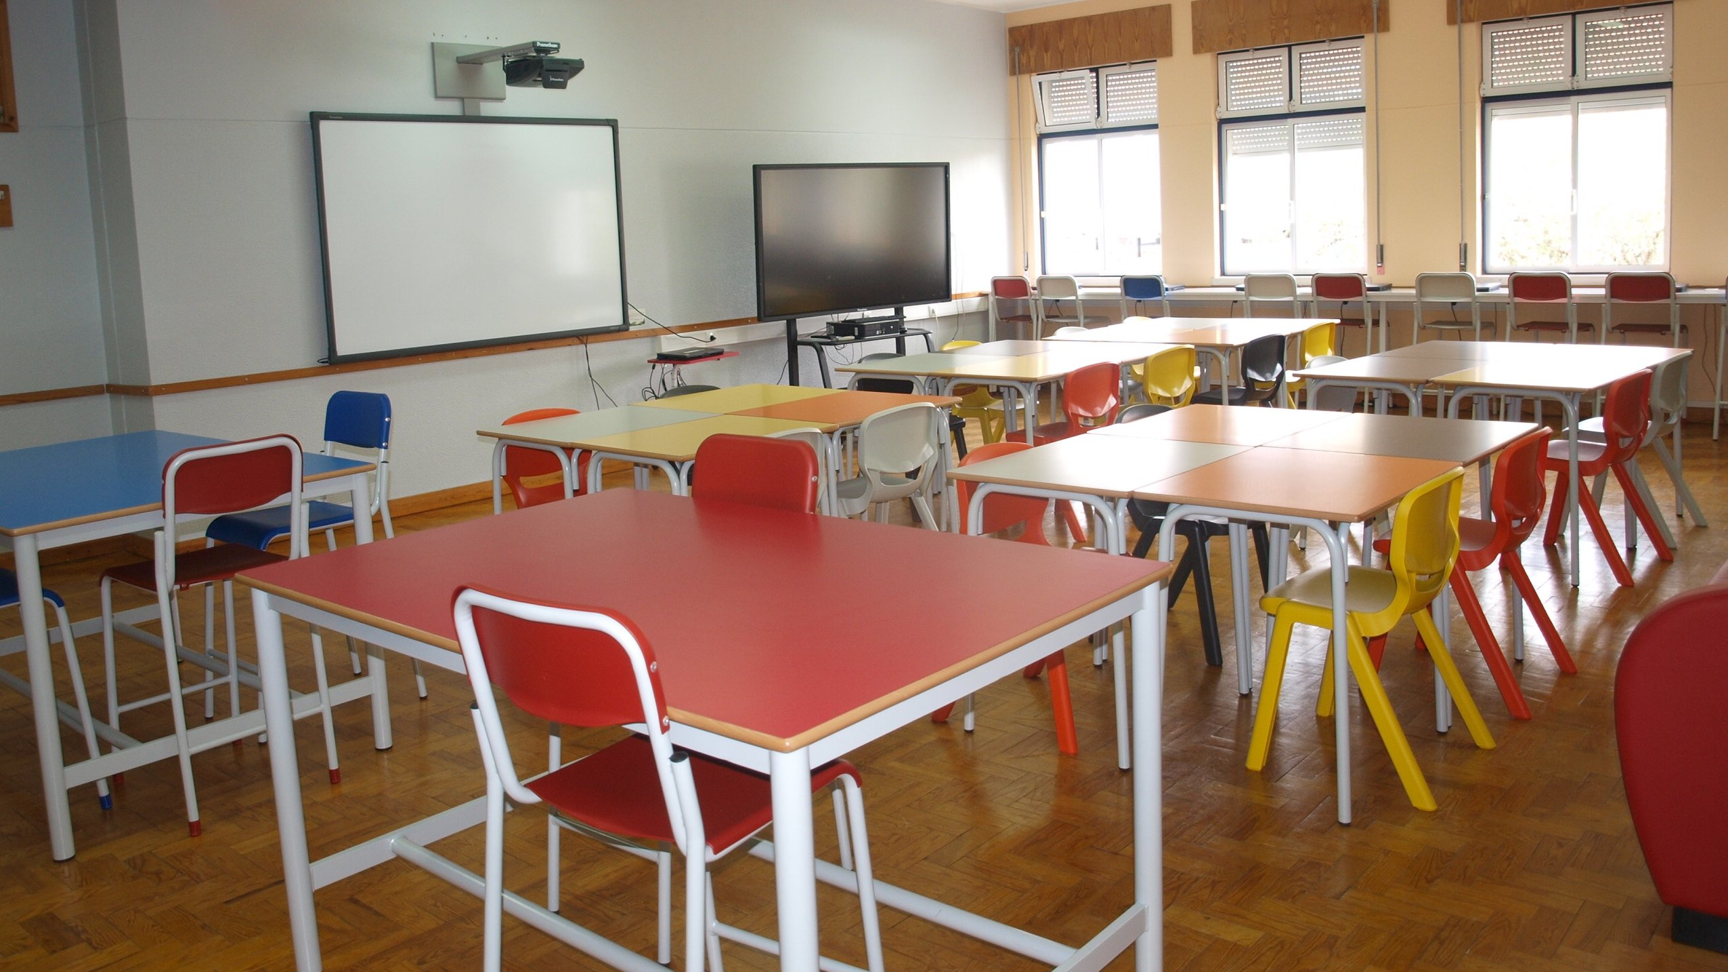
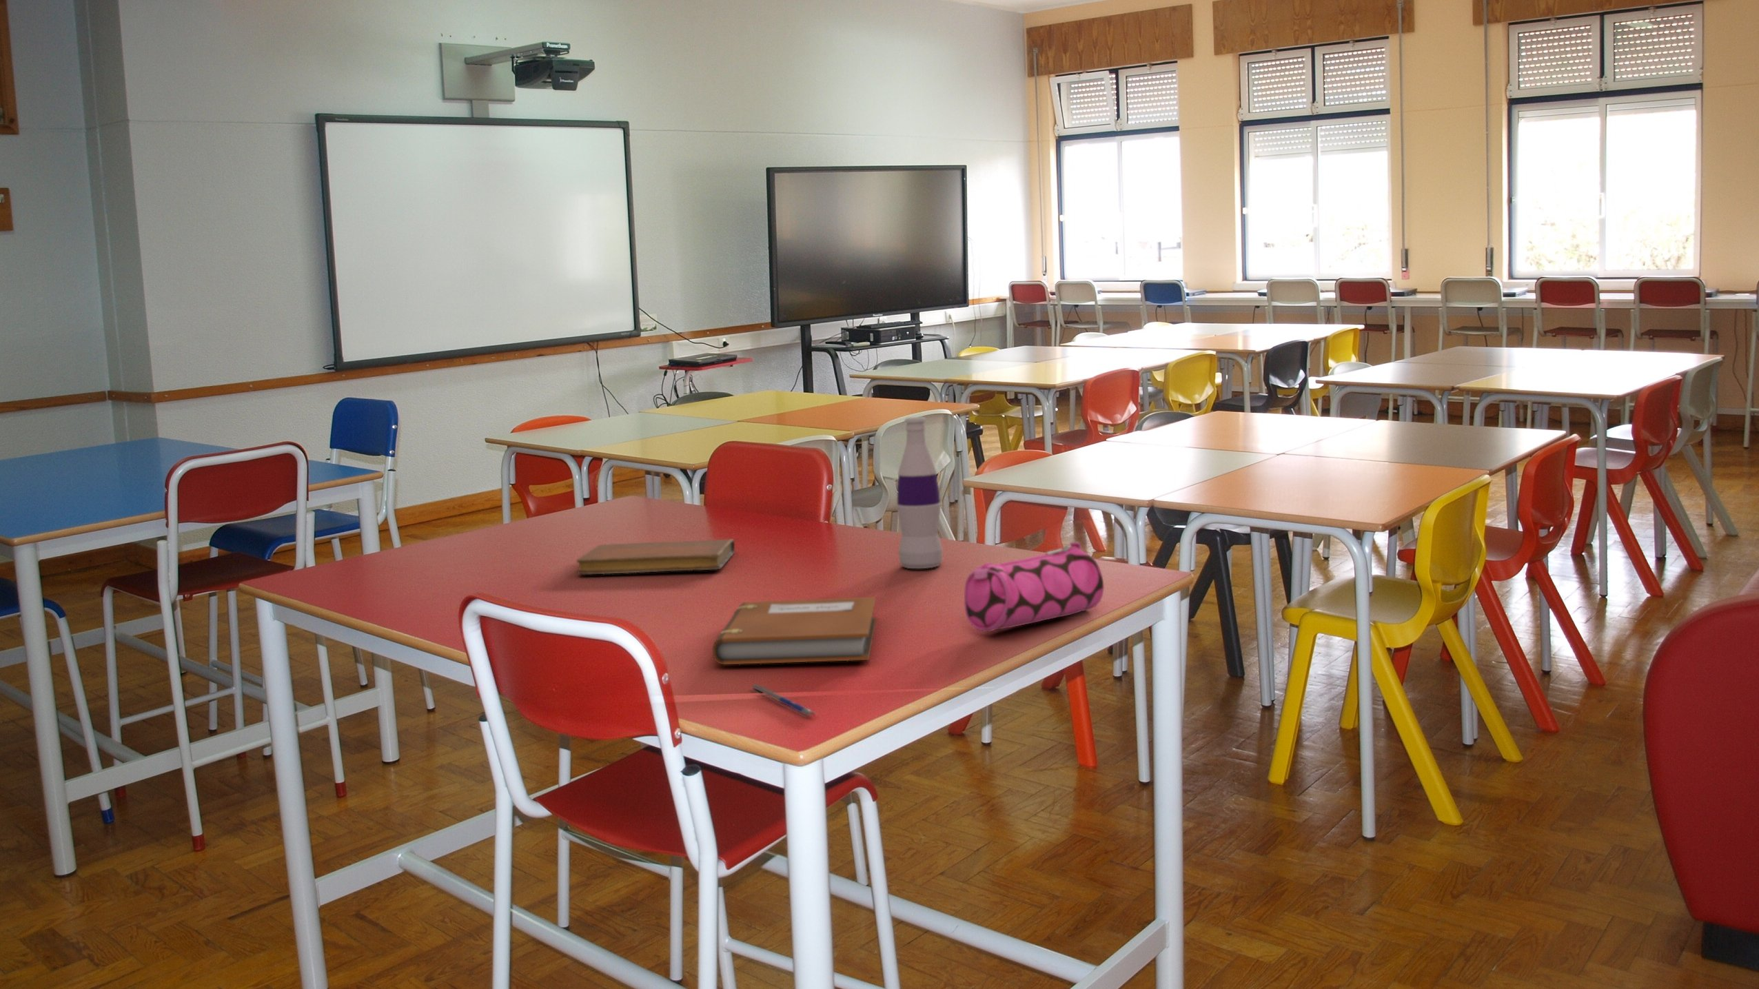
+ bottle (918, 491)
+ notebook (657, 555)
+ pencil case (1032, 586)
+ notebook (799, 628)
+ pen (780, 699)
